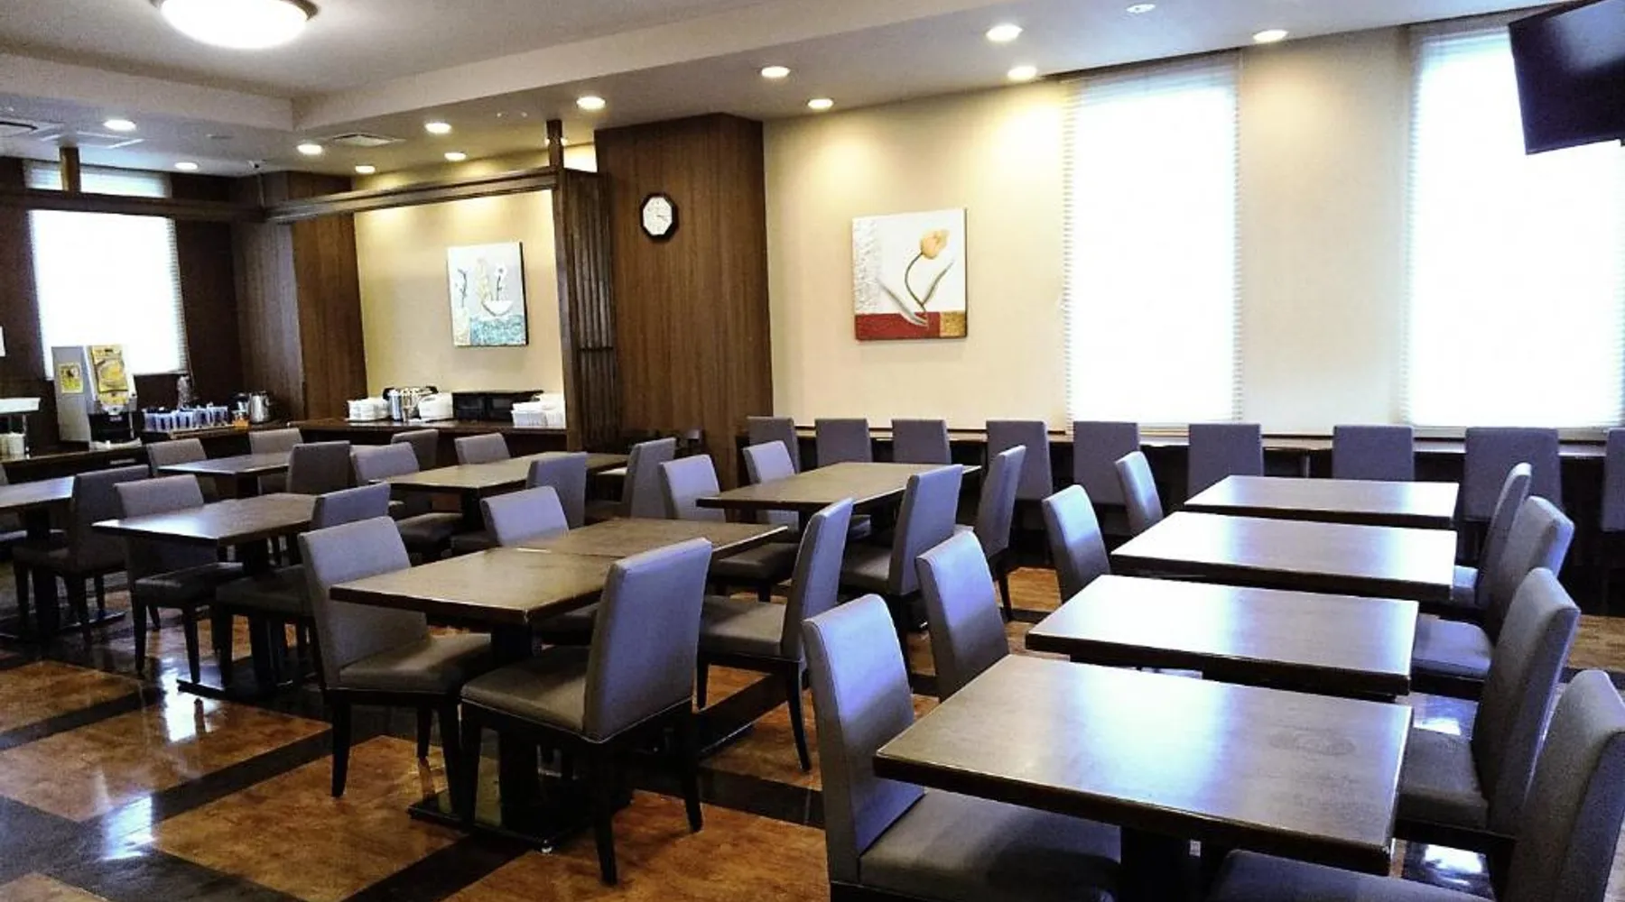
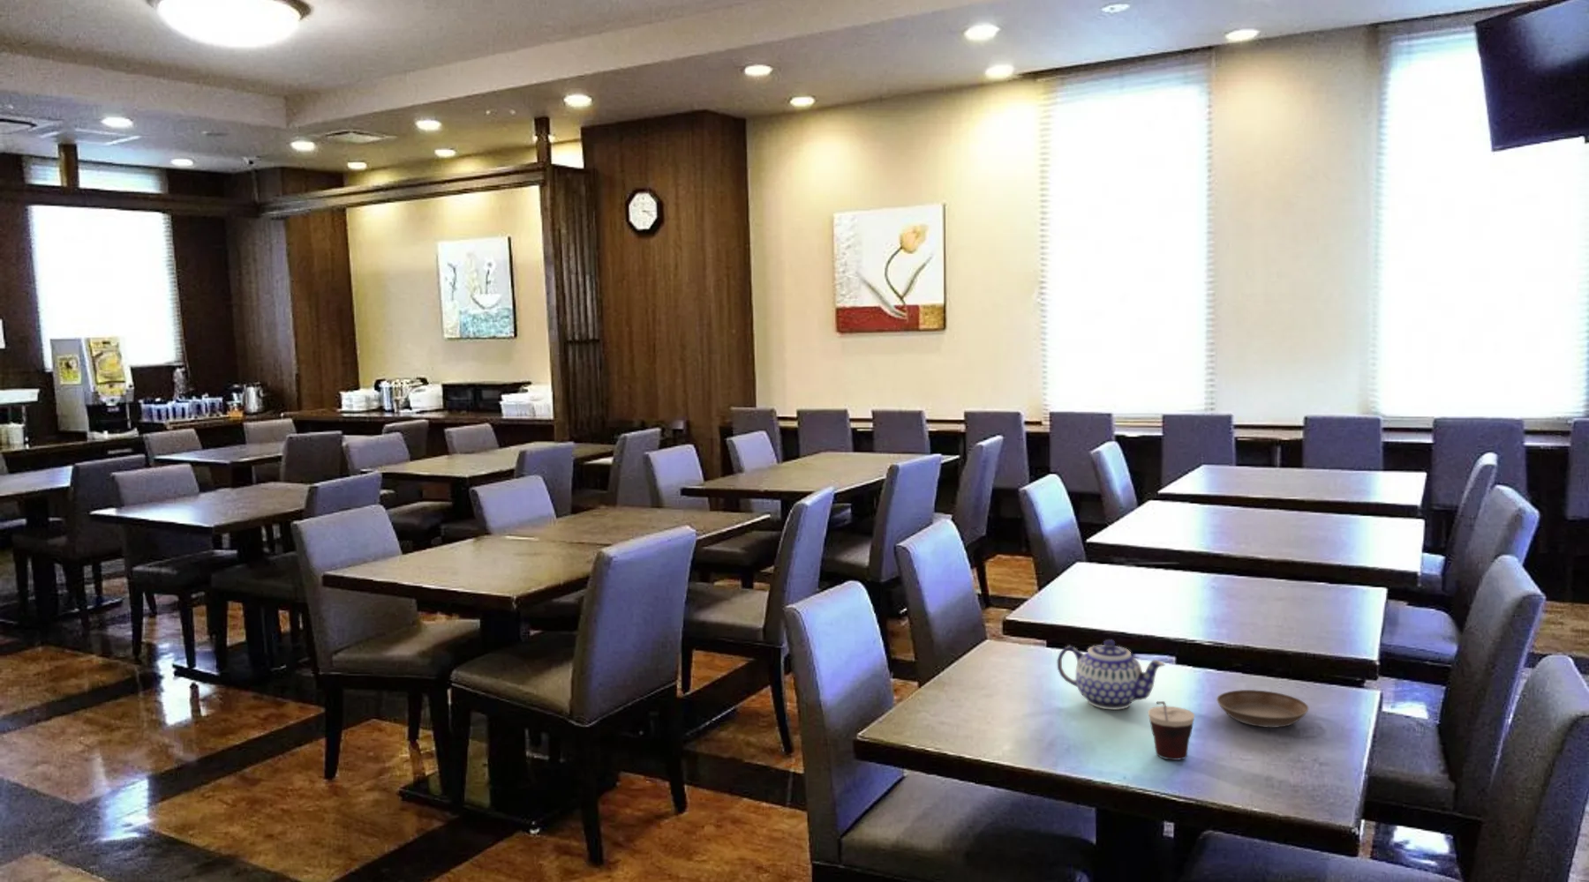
+ saucer (1262, 709)
+ teapot (1110, 671)
+ cup (1167, 724)
